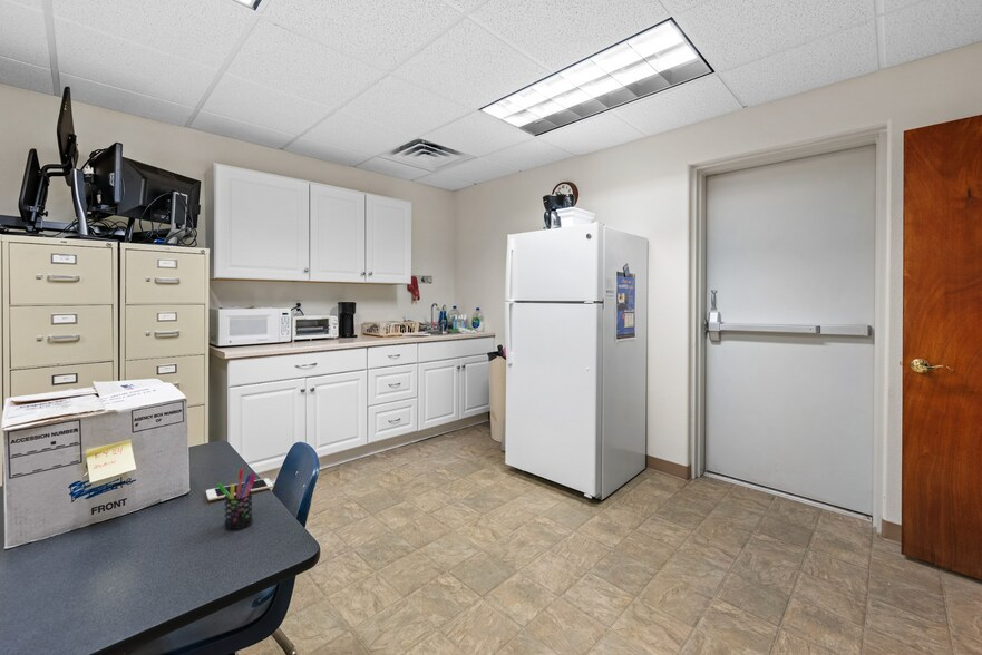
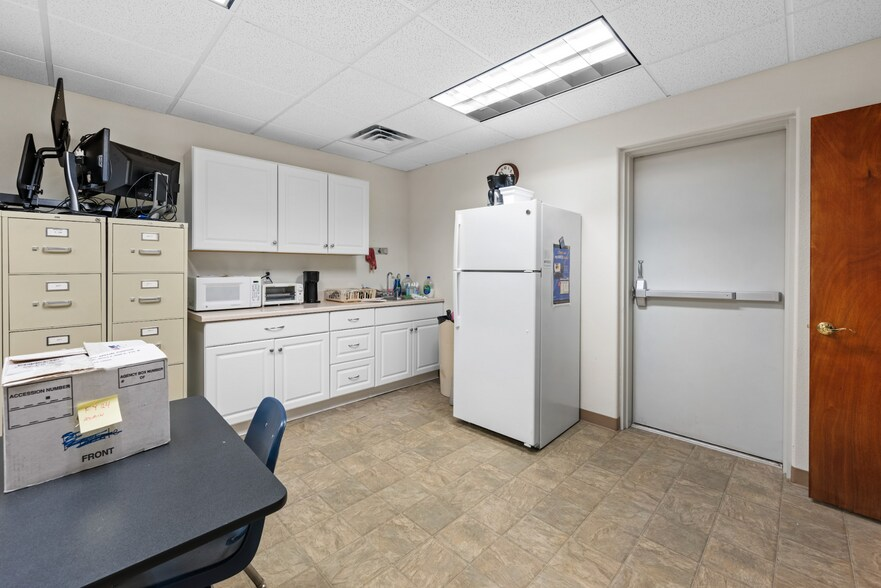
- cell phone (241, 488)
- pen holder (235, 498)
